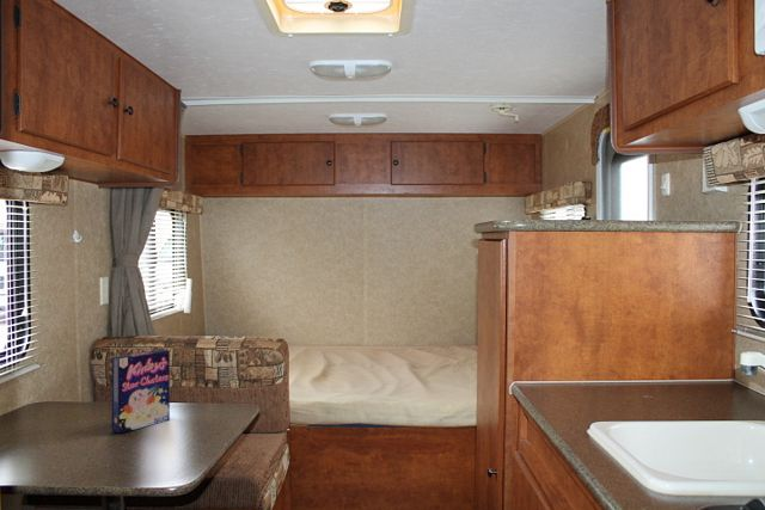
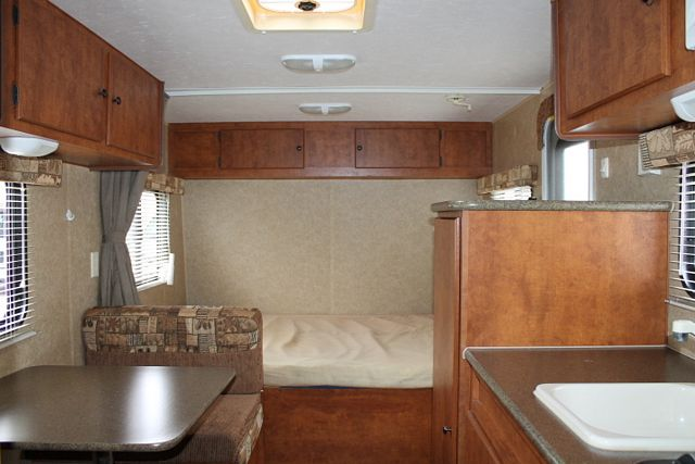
- cereal box (141, 388)
